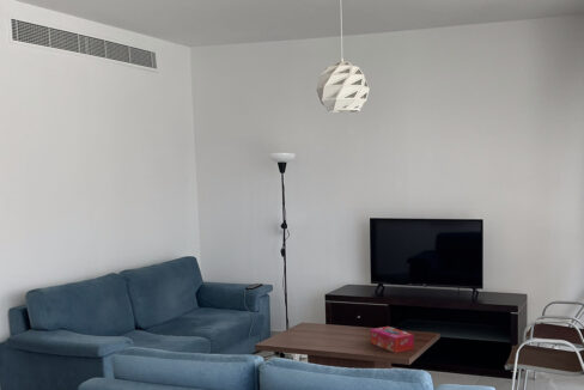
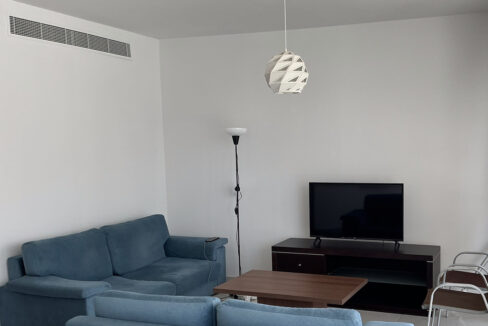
- tissue box (391, 339)
